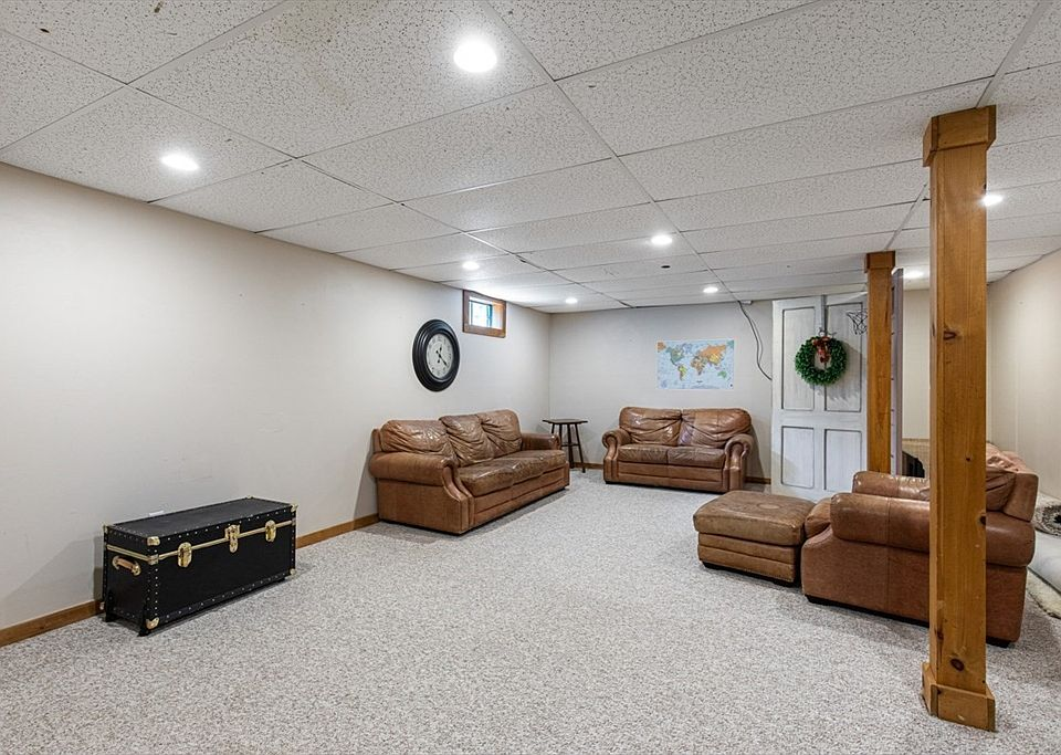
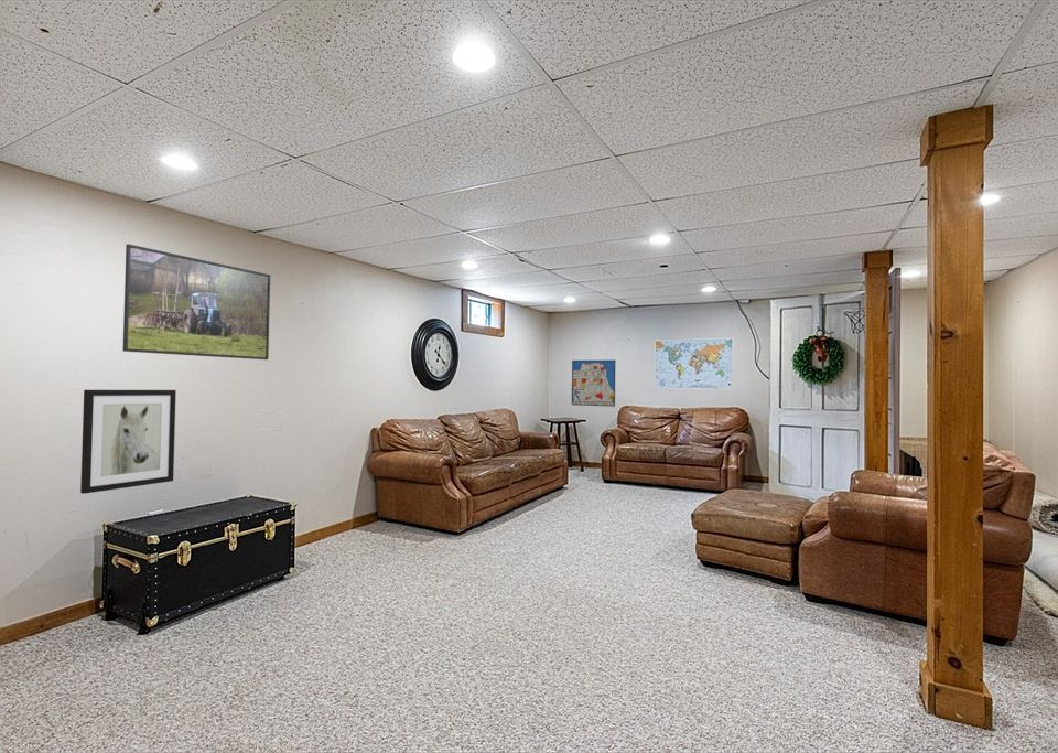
+ wall art (131, 438)
+ wall art (593, 383)
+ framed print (205, 308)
